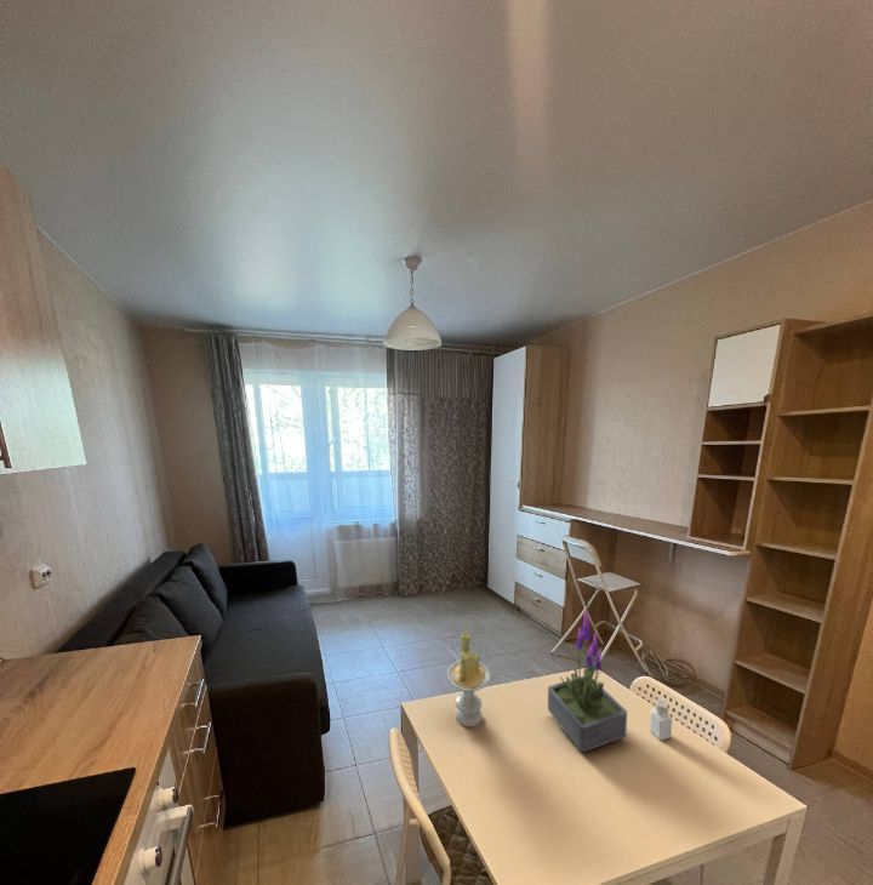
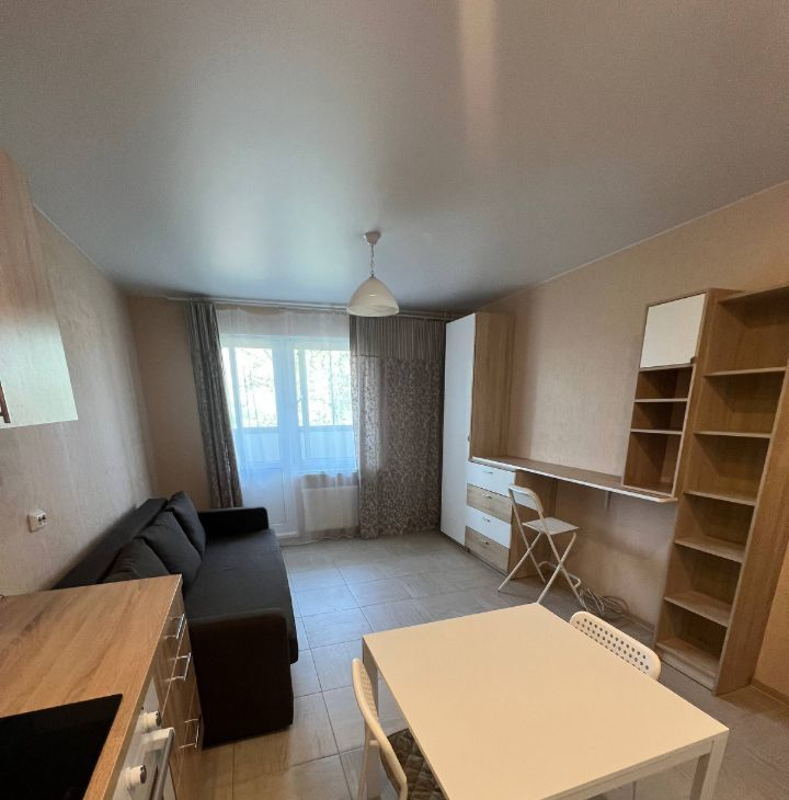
- potted plant (586, 670)
- pepper shaker (661, 718)
- candle (468, 676)
